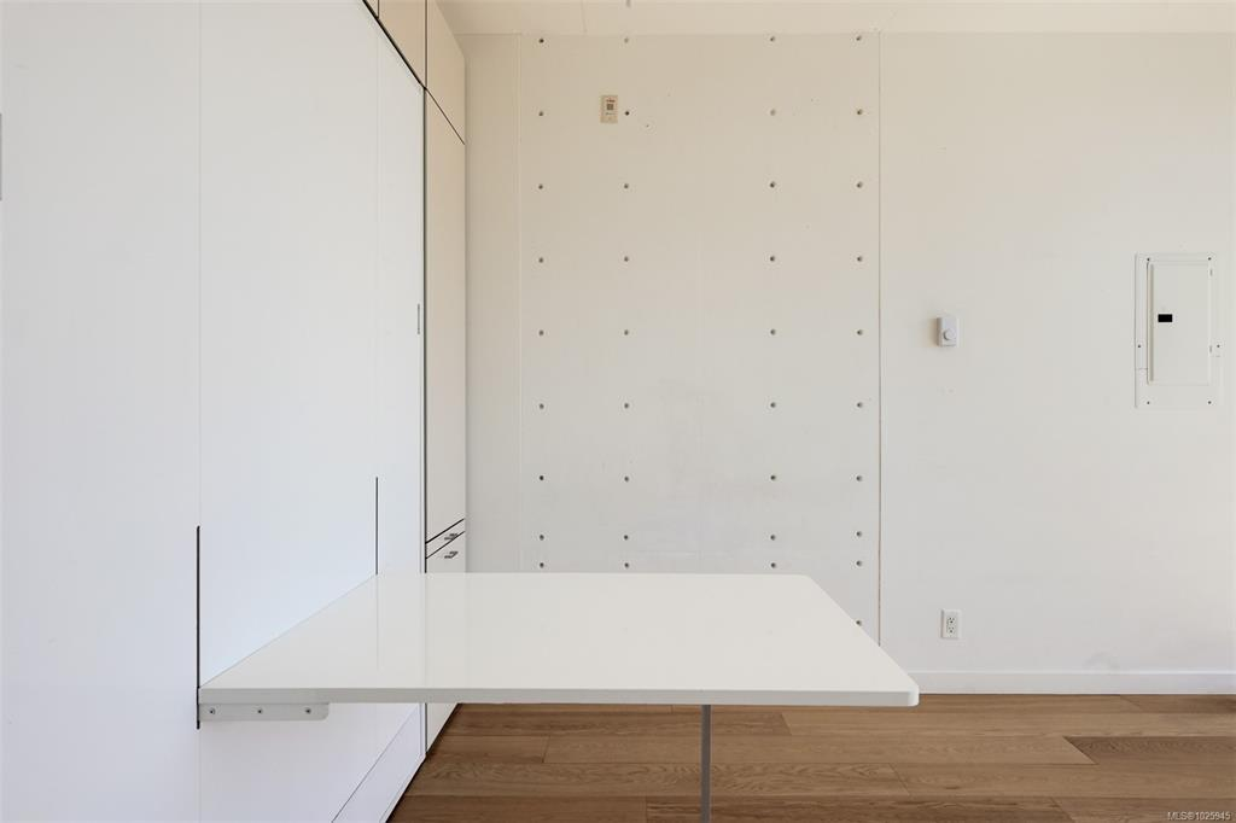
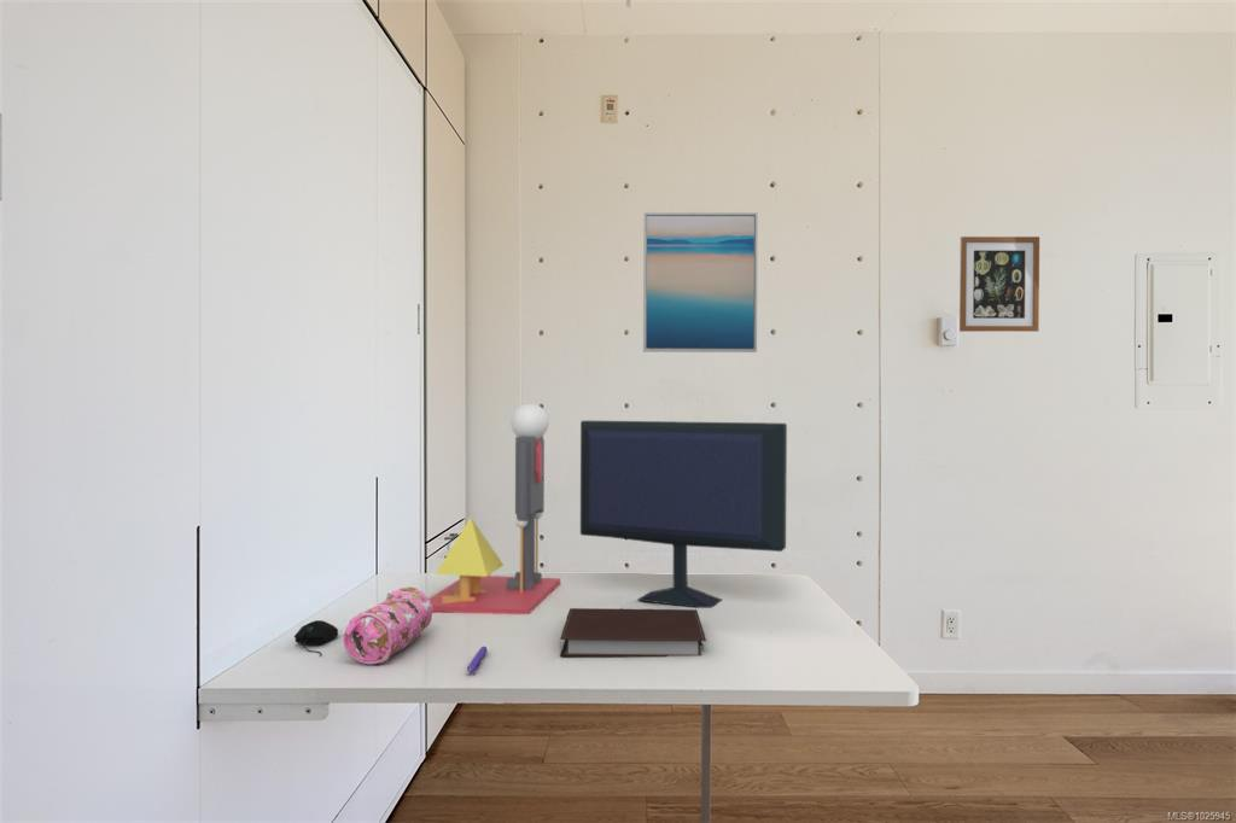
+ notebook (632, 630)
+ pencil case (390, 623)
+ computer monitor (677, 510)
+ pen (478, 656)
+ wall art (999, 284)
+ desk lamp (515, 500)
+ wall art (699, 282)
+ computer mouse (316, 634)
